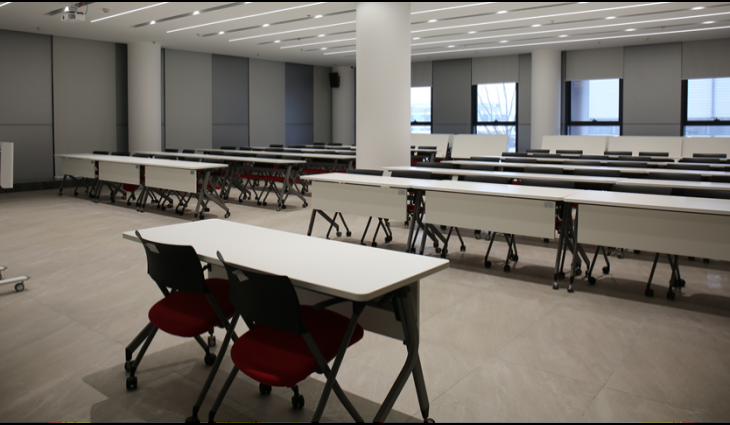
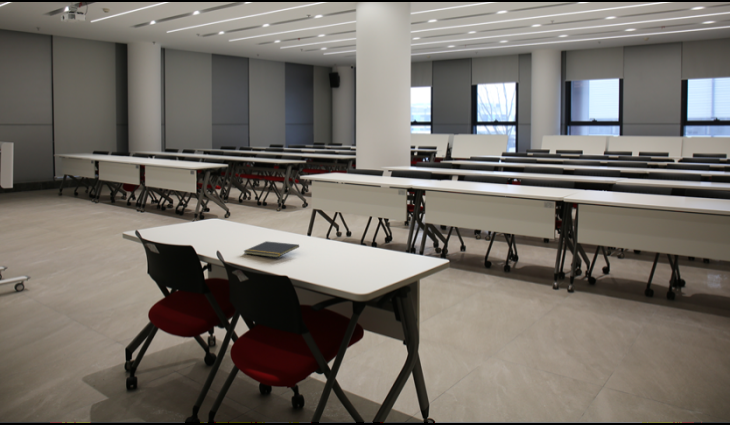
+ notepad (271, 248)
